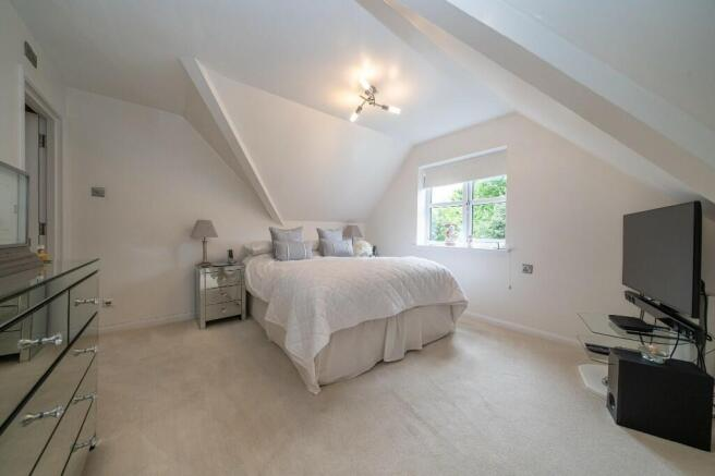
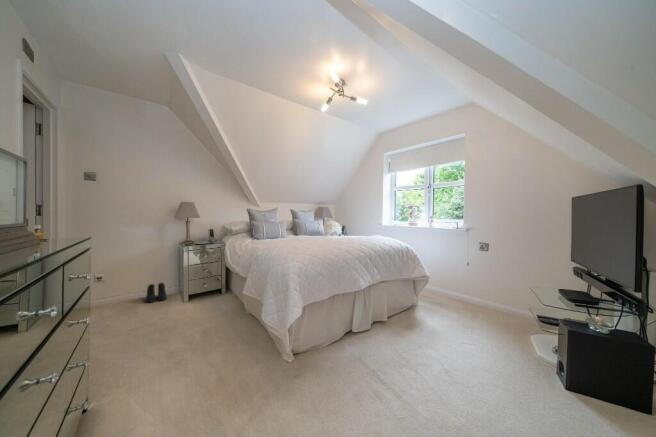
+ boots (154, 291)
